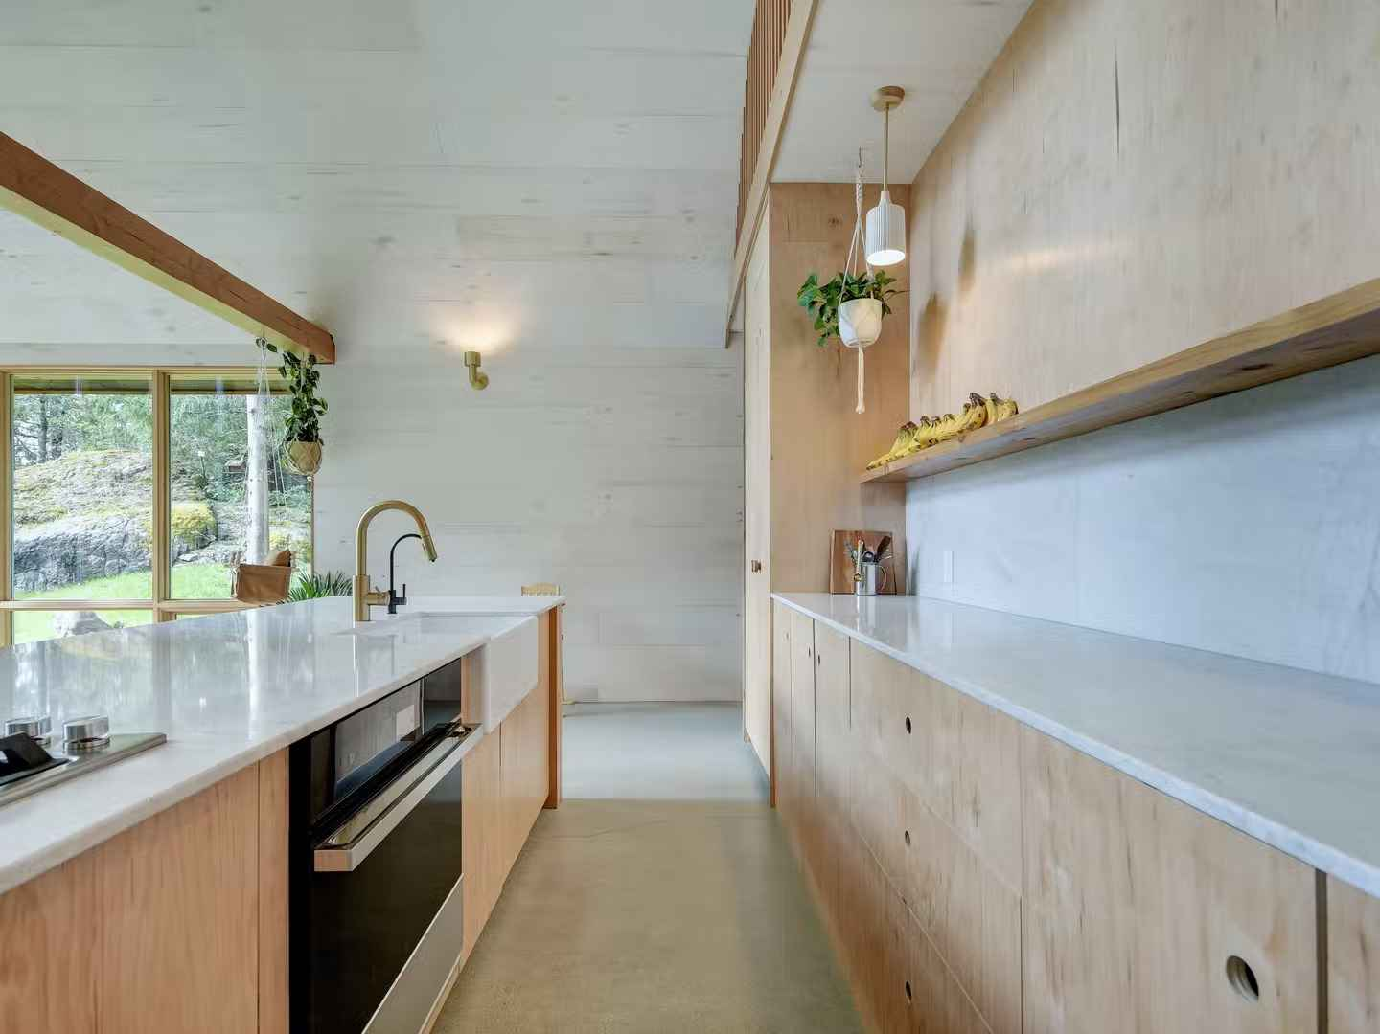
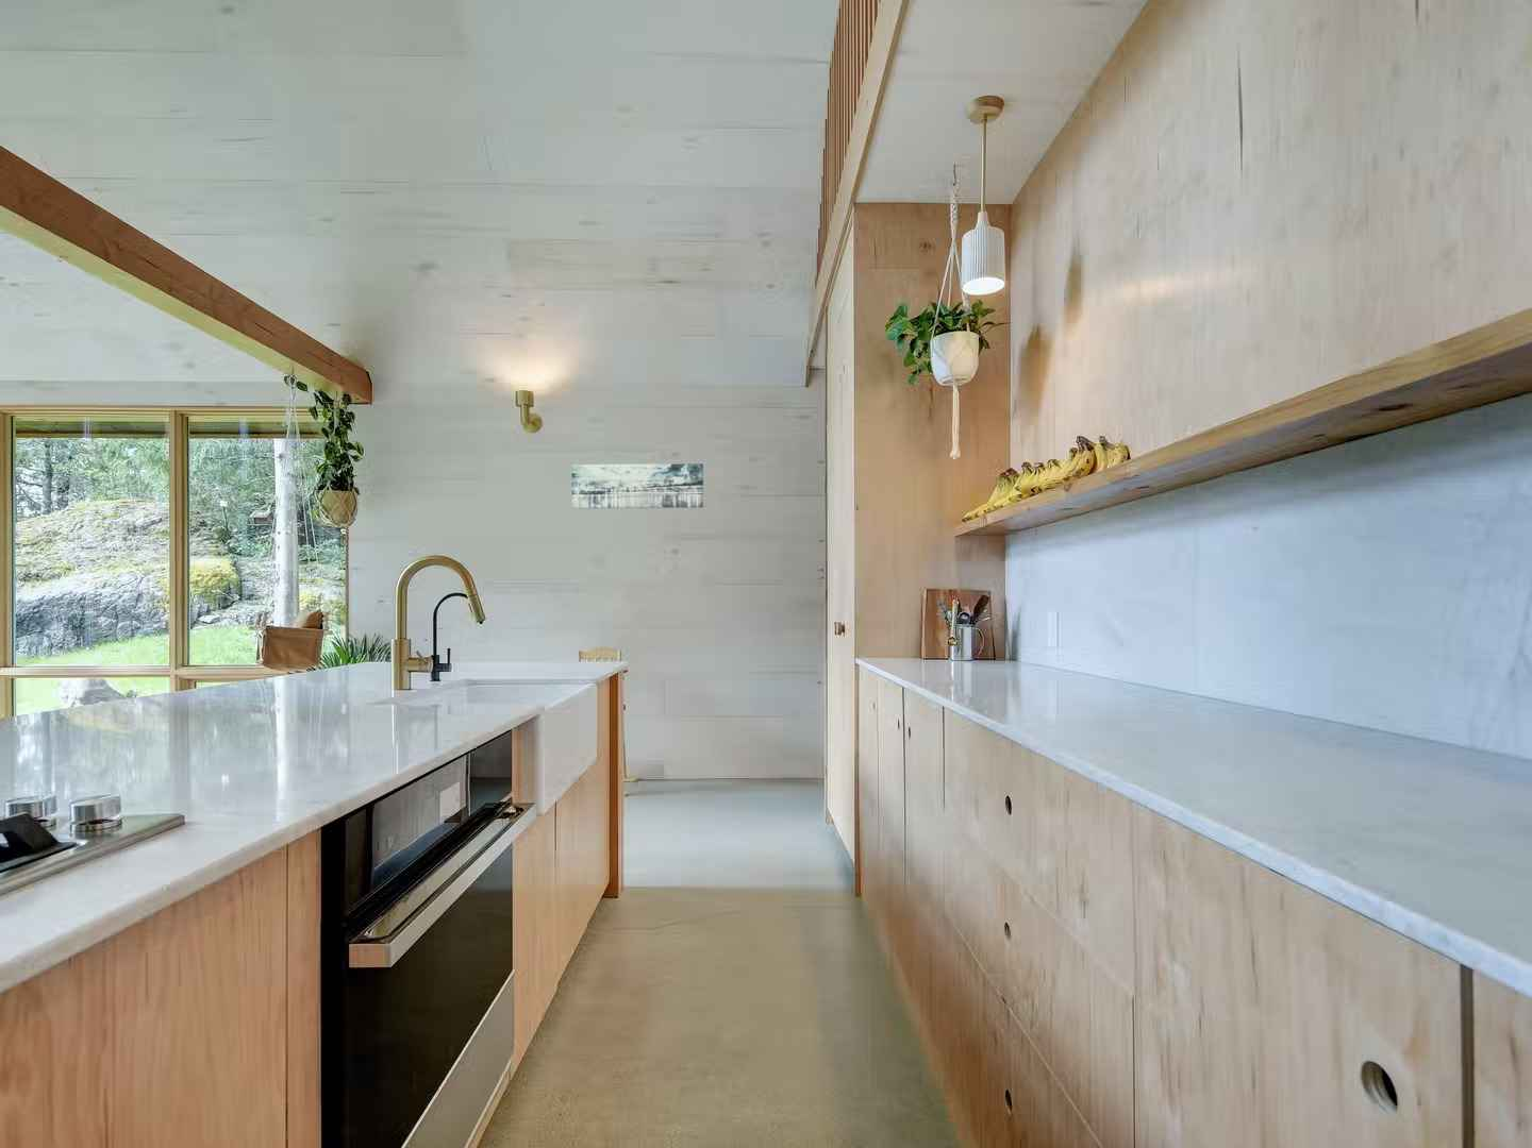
+ wall art (637, 486)
